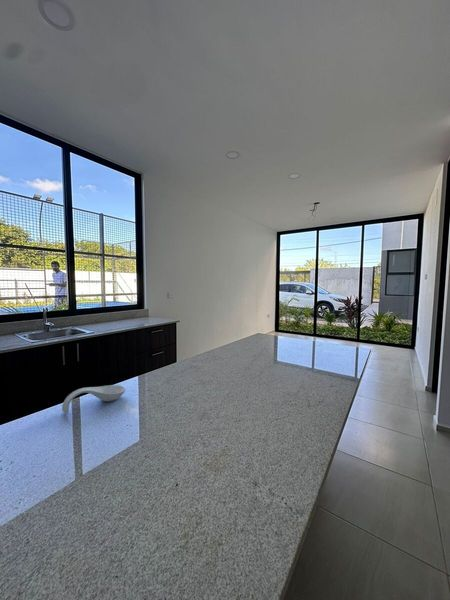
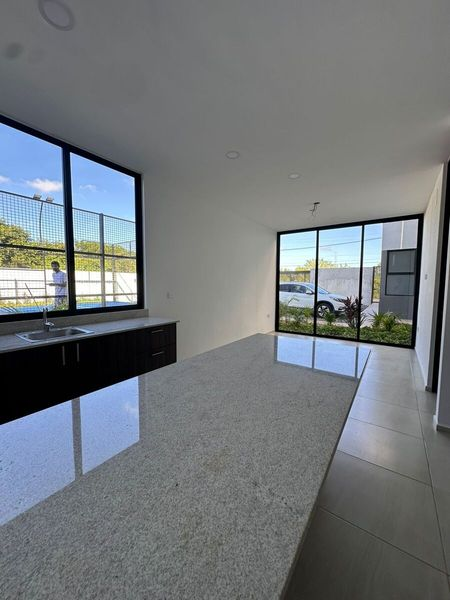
- spoon rest (96, 394)
